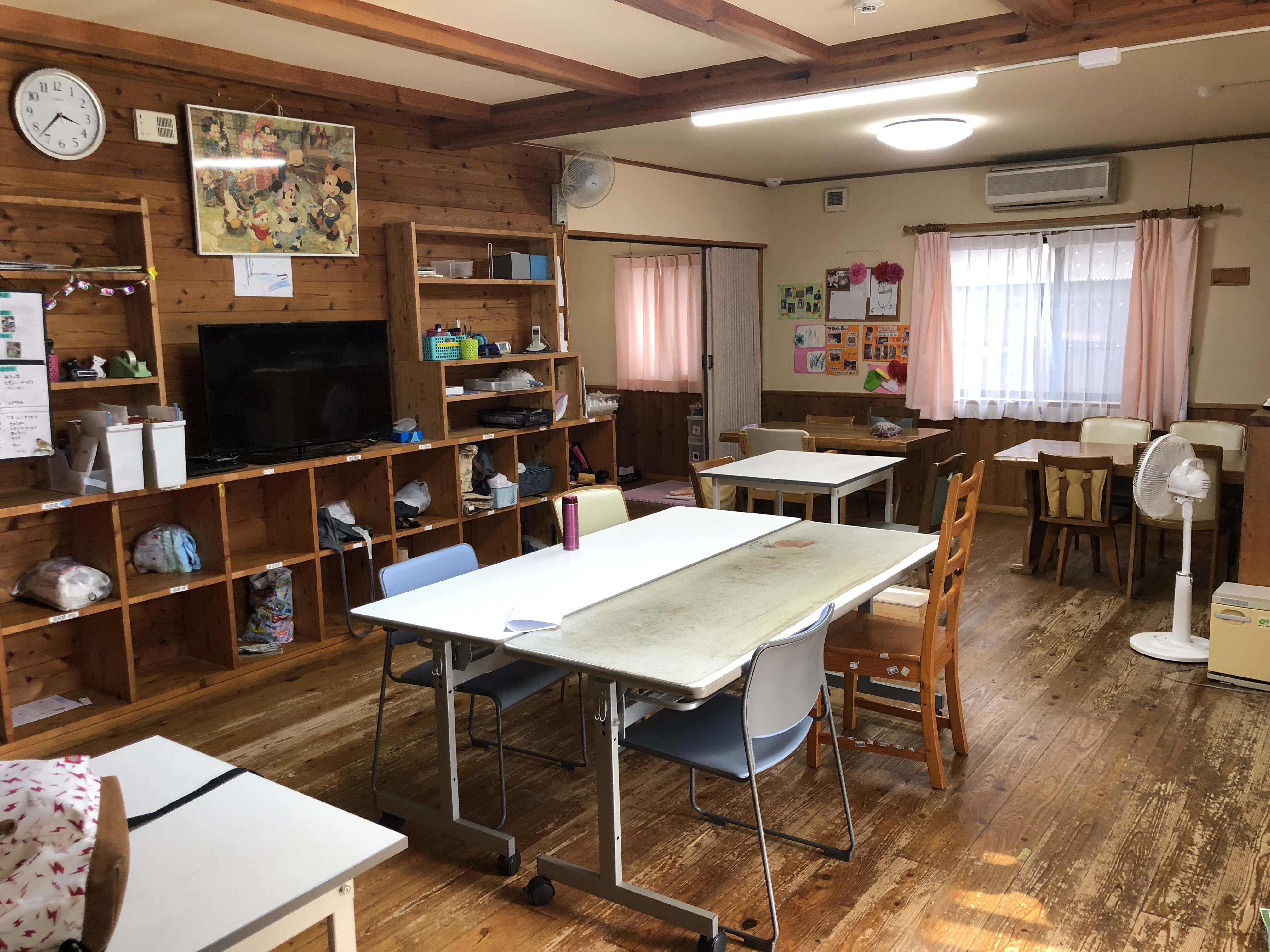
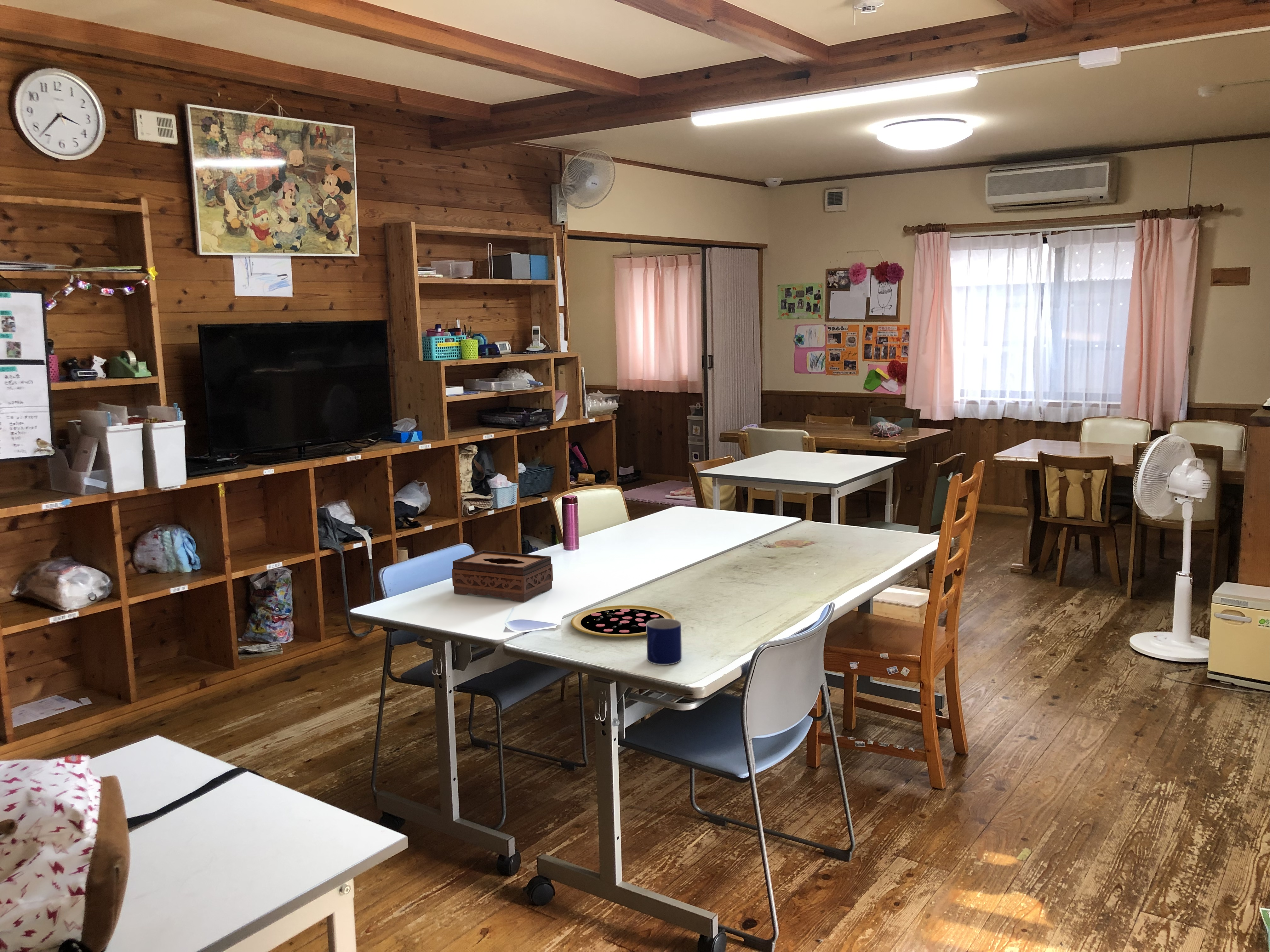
+ pizza (623, 621)
+ tissue box (503, 575)
+ mug (661, 643)
